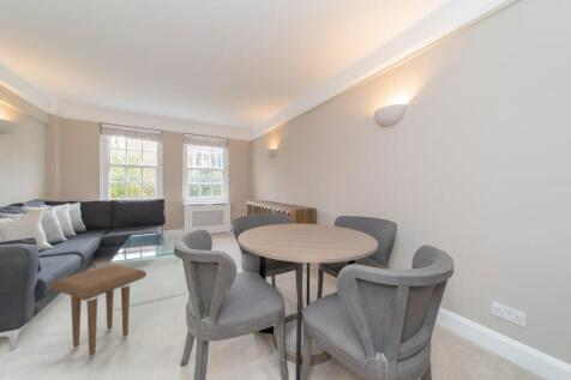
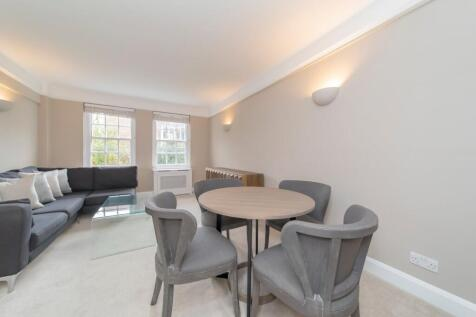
- side table (96, 307)
